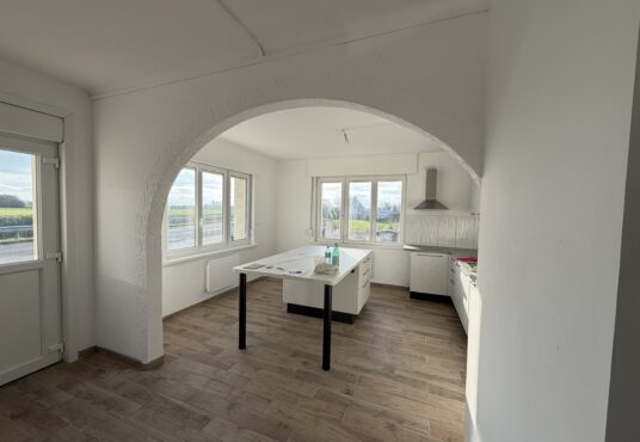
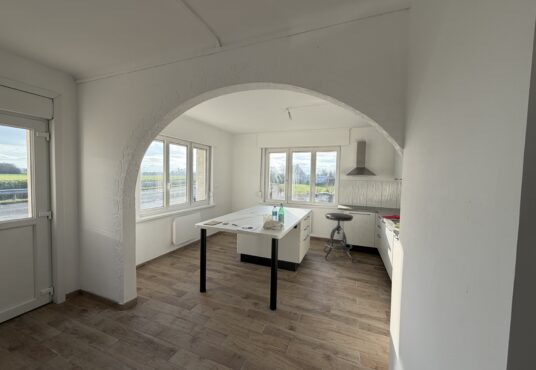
+ stool (338, 233)
